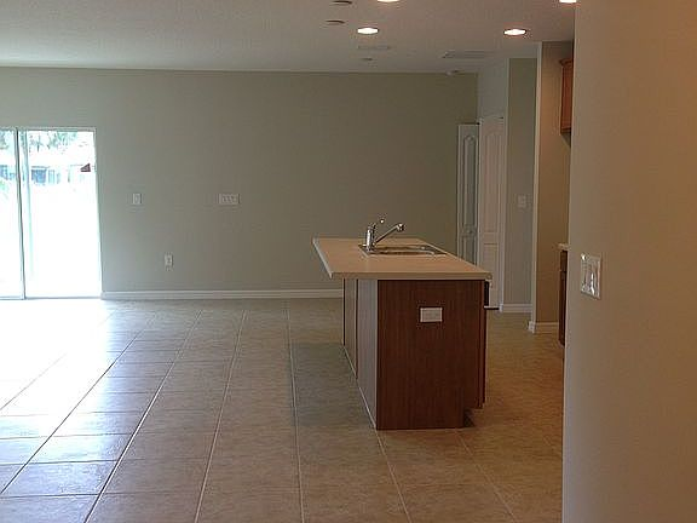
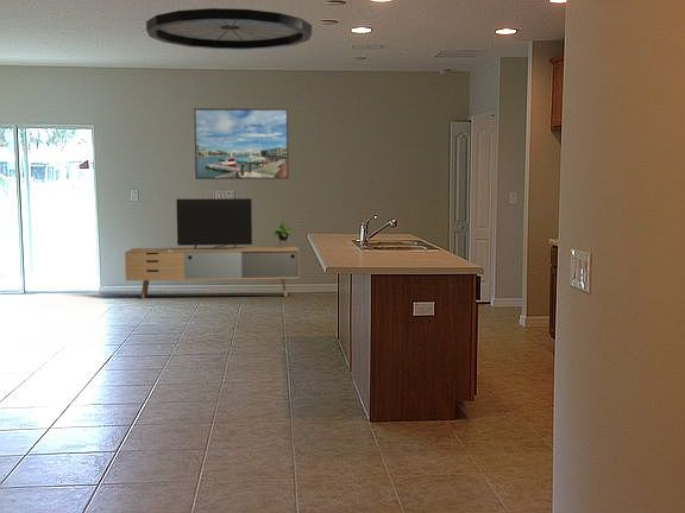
+ ceiling fan (230, 31)
+ media console (214, 247)
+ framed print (241, 144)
